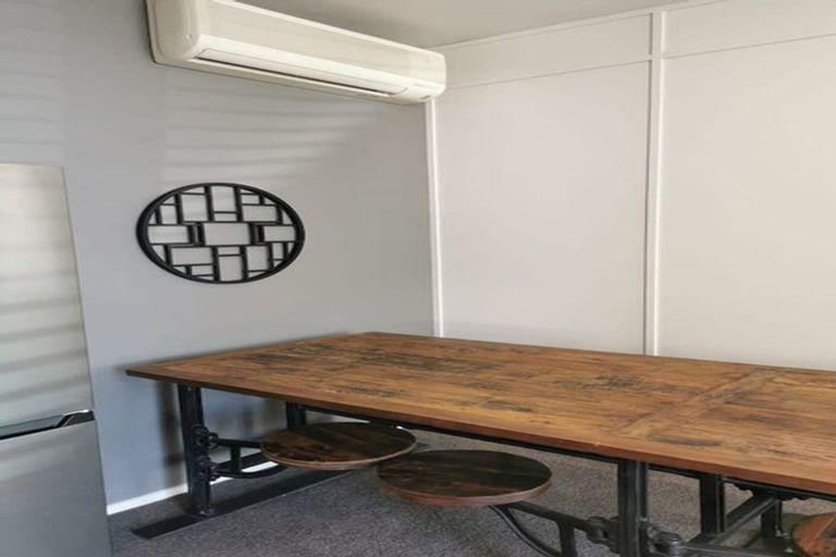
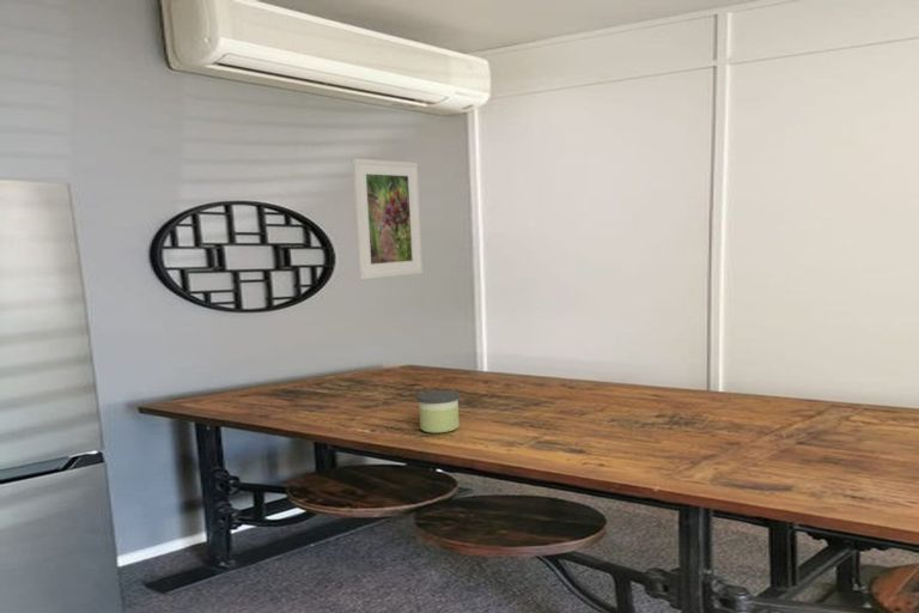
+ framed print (389, 218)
+ candle (438, 411)
